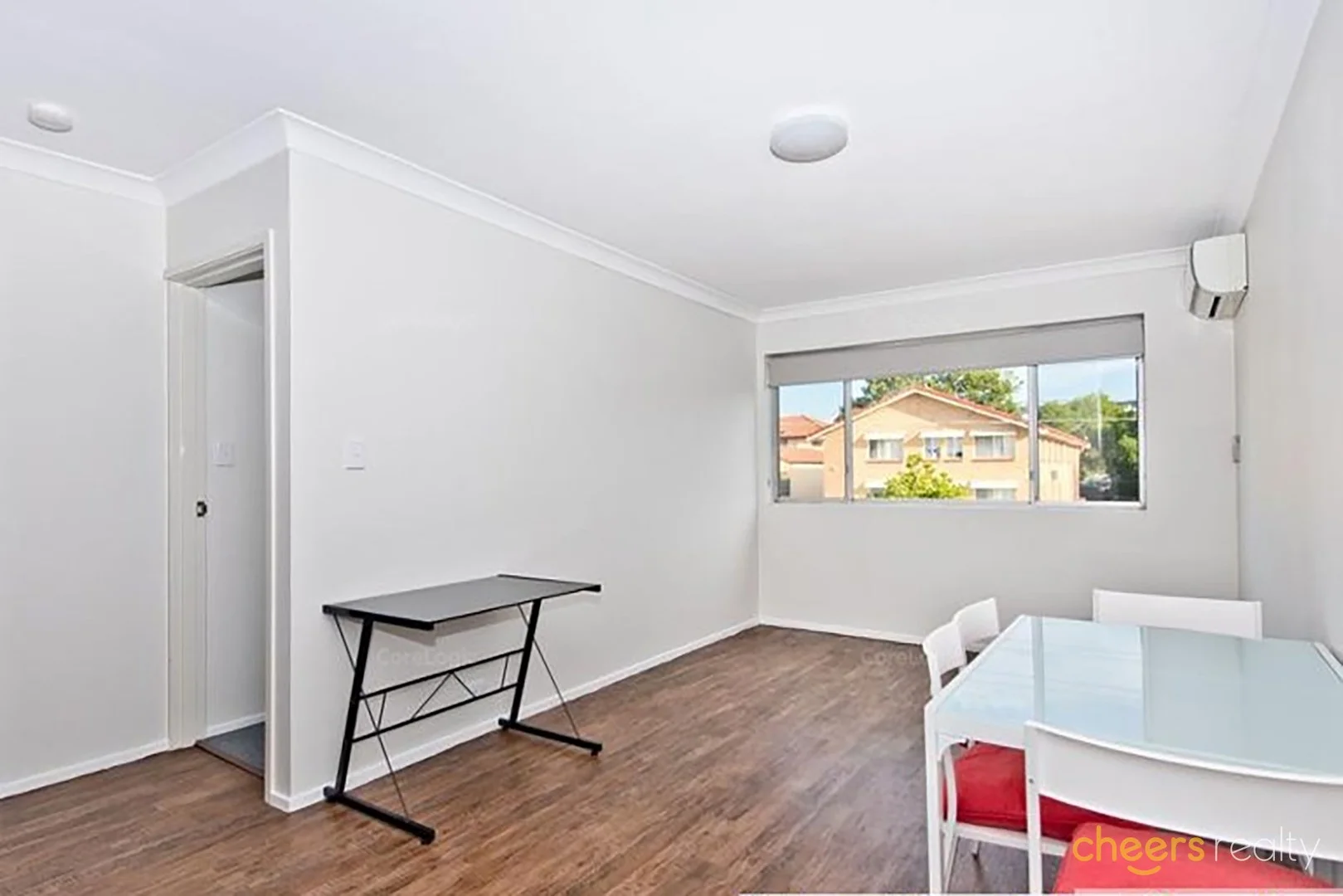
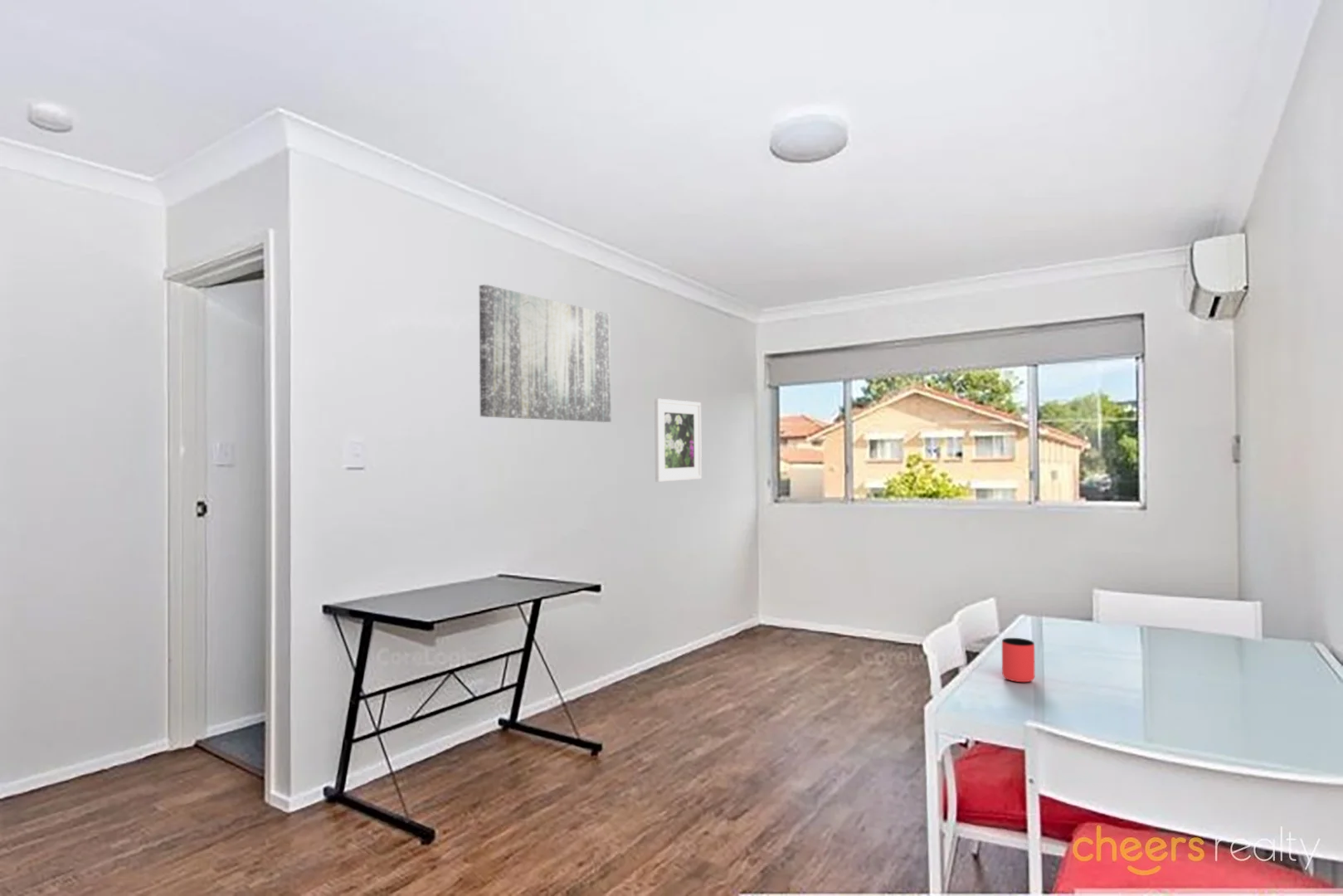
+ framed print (679, 440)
+ cup (1021, 659)
+ wall art (552, 360)
